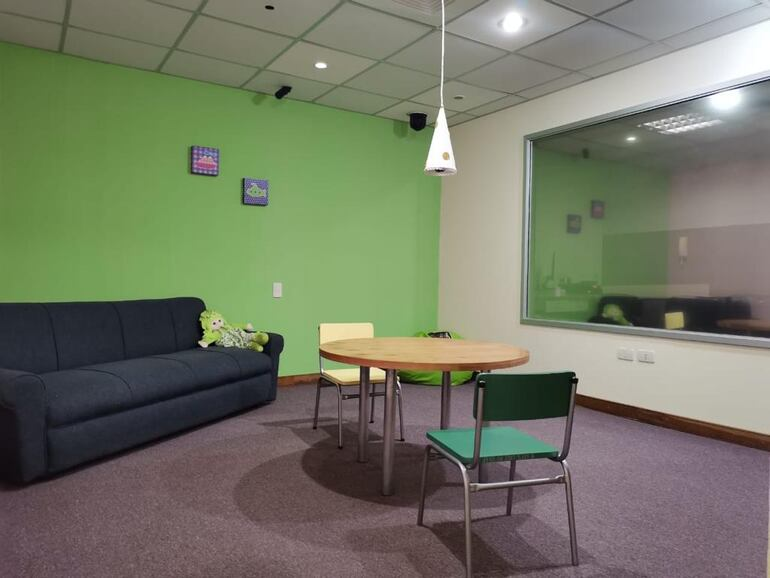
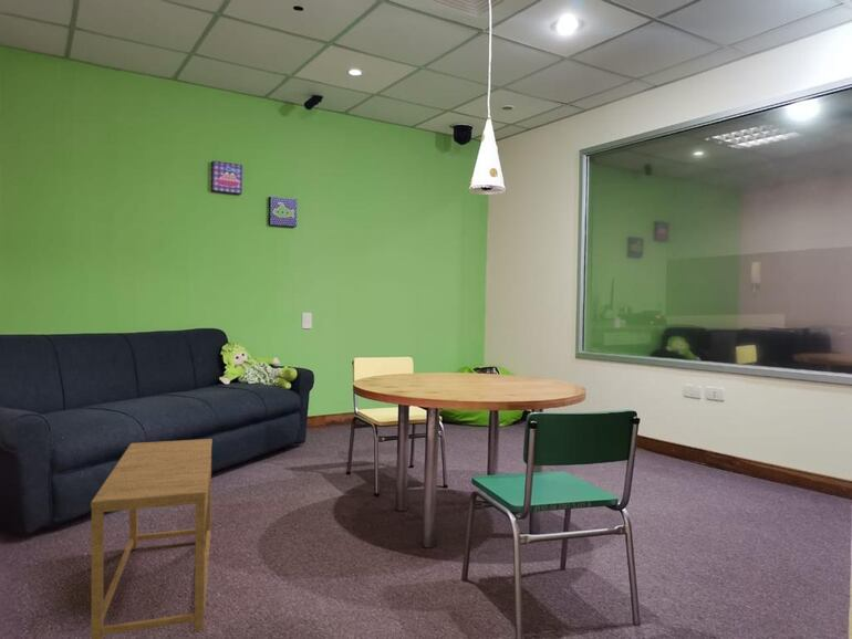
+ side table (162, 532)
